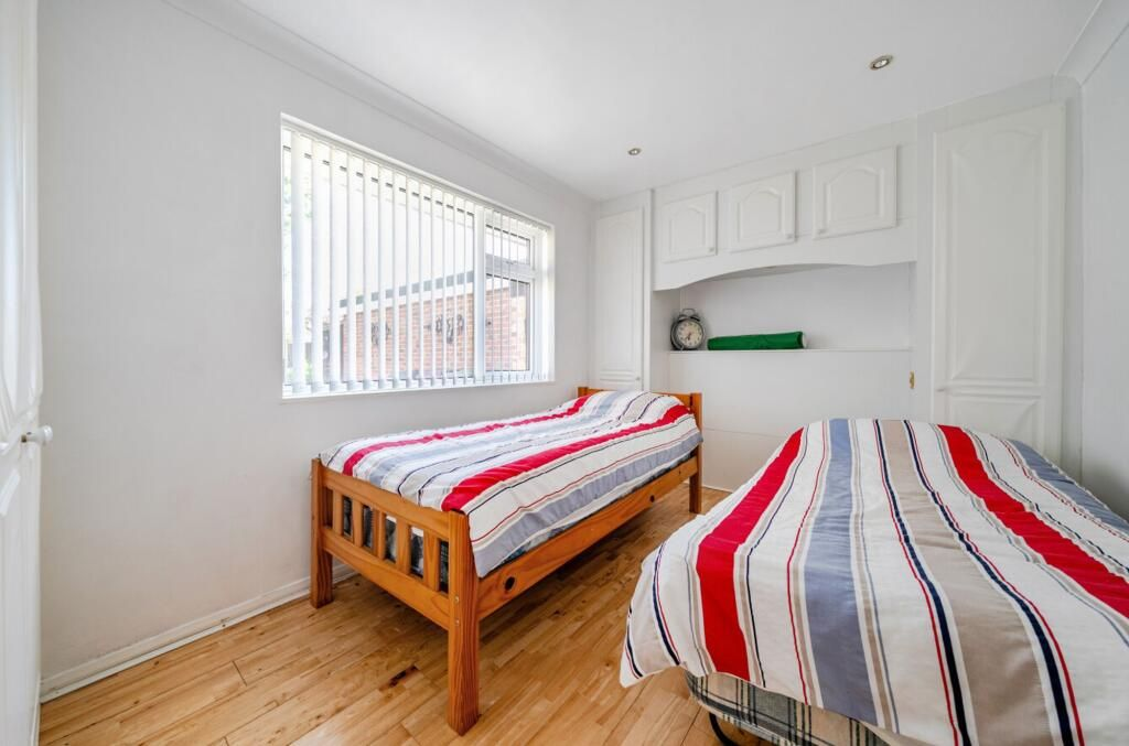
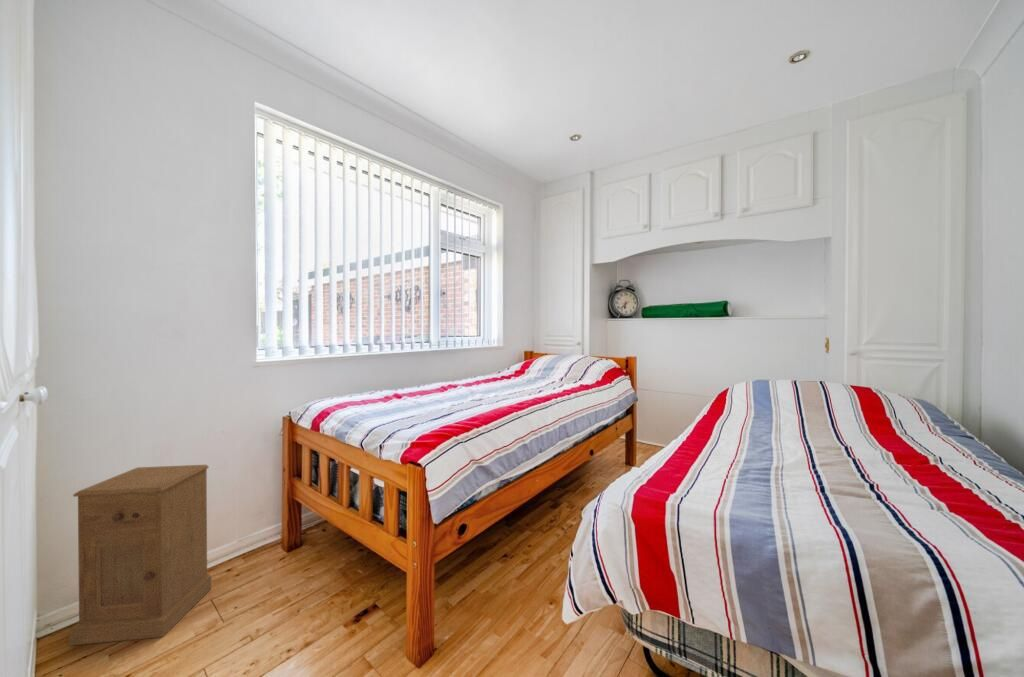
+ nightstand (146, 546)
